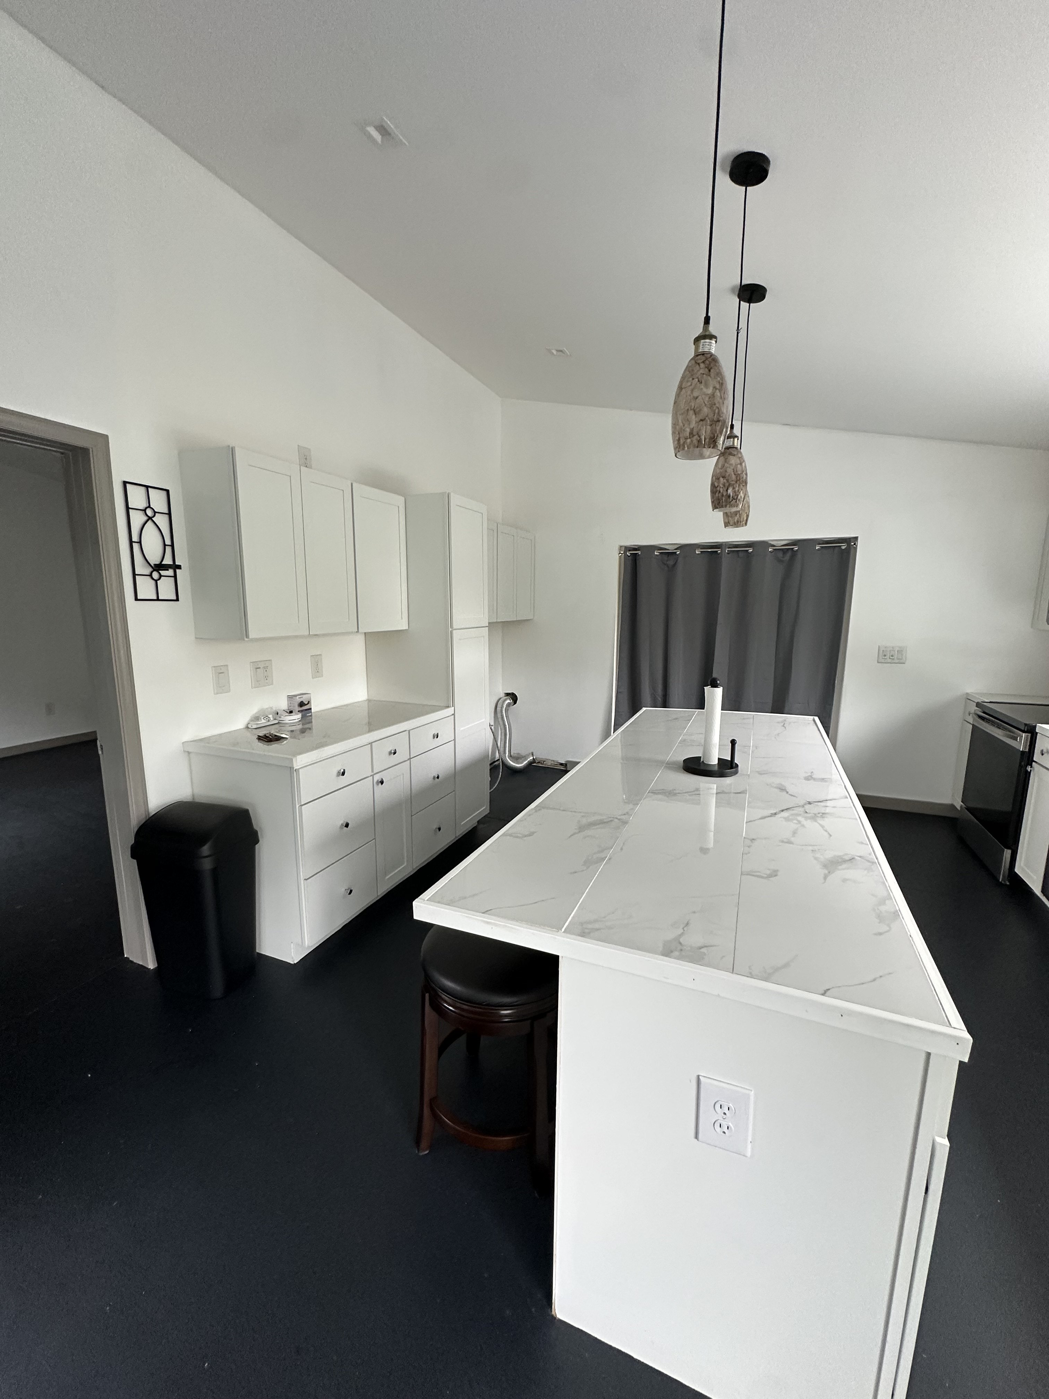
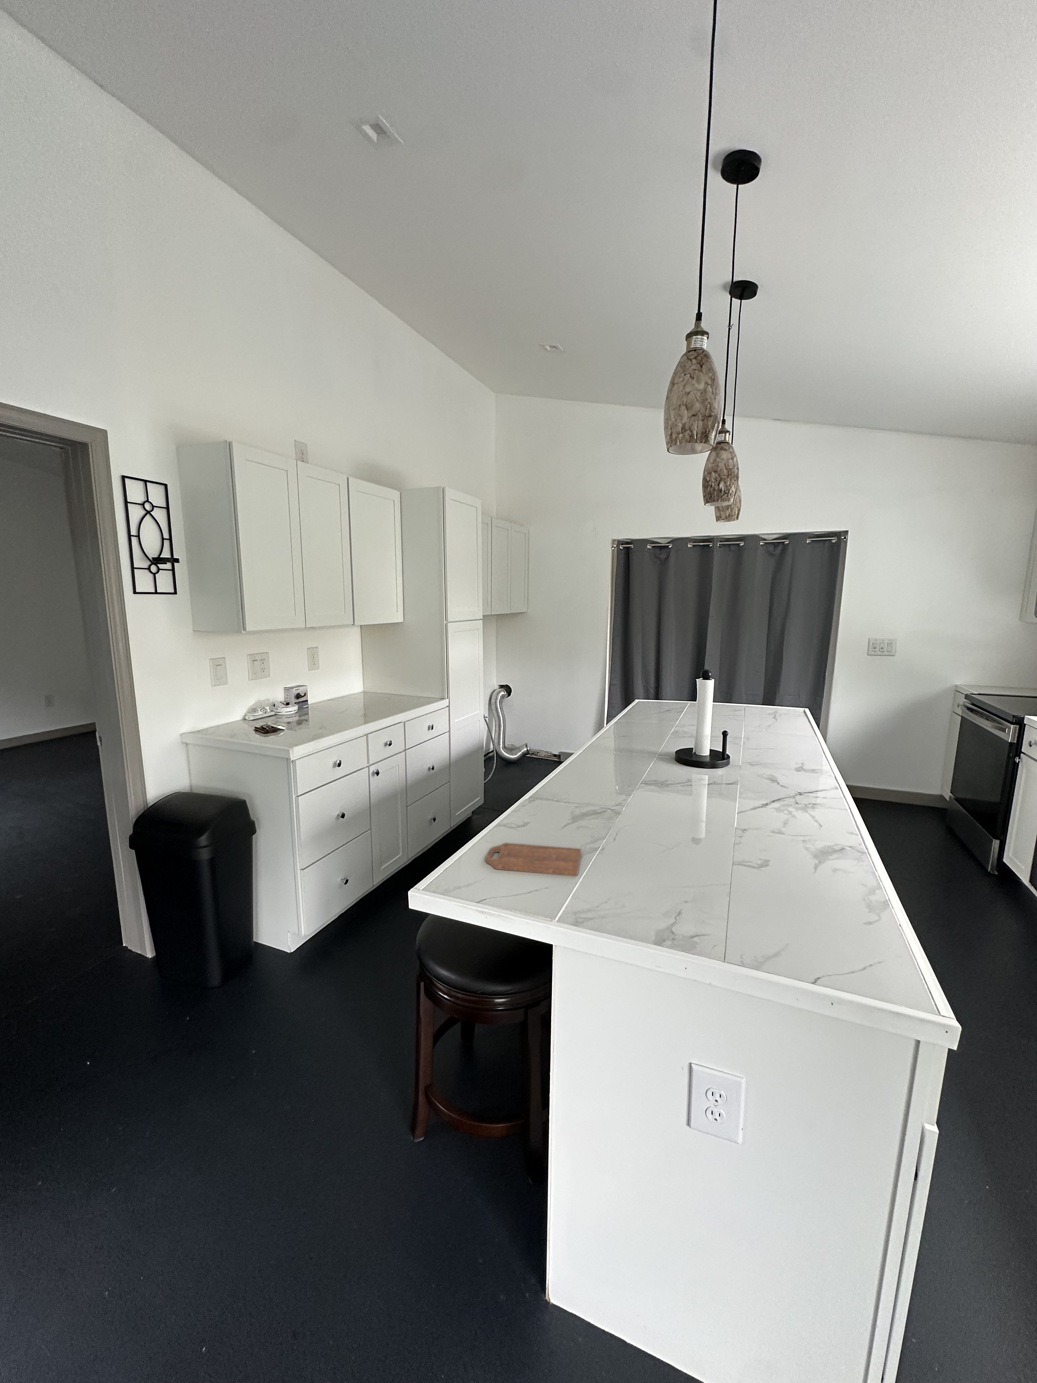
+ cutting board (533, 858)
